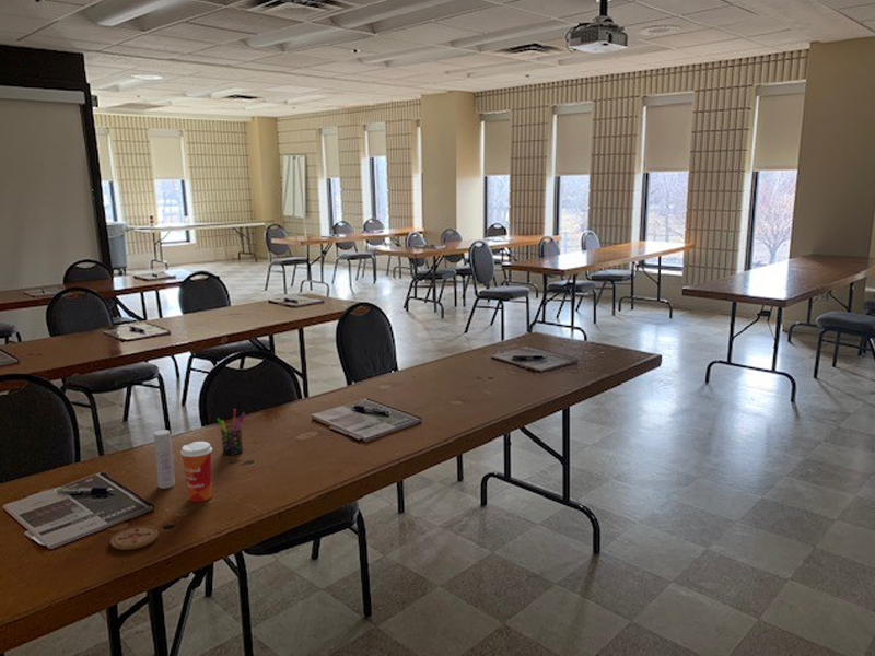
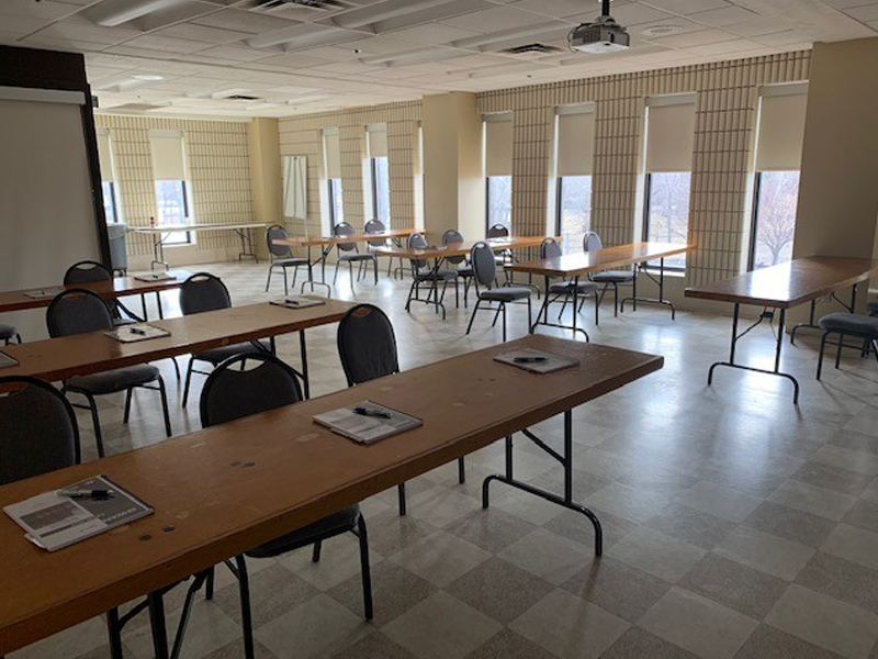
- coaster (135, 537)
- bottle (164, 458)
- pen holder (229, 431)
- paper cup (198, 471)
